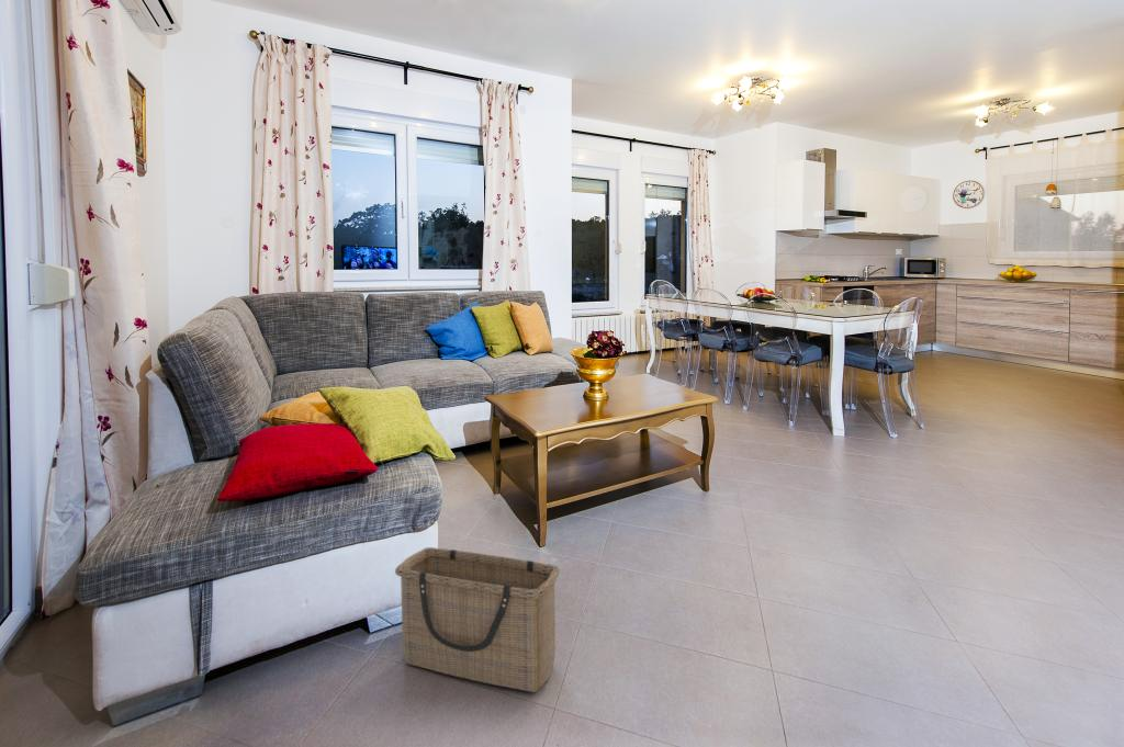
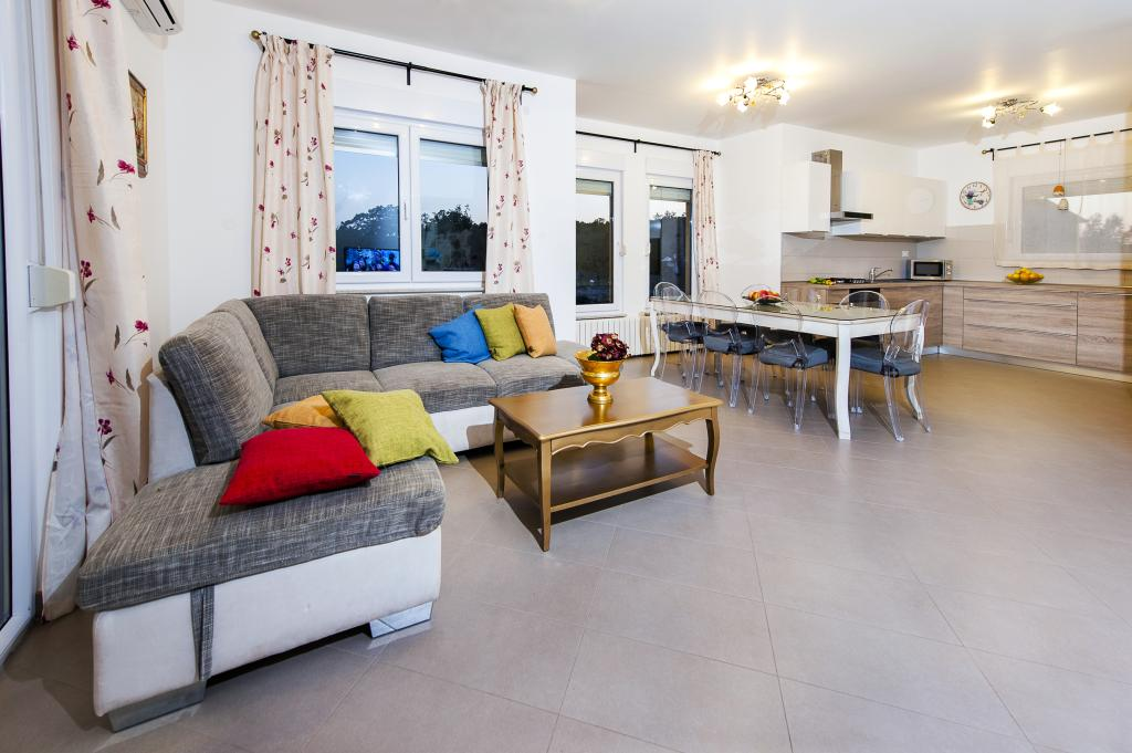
- basket (477, 615)
